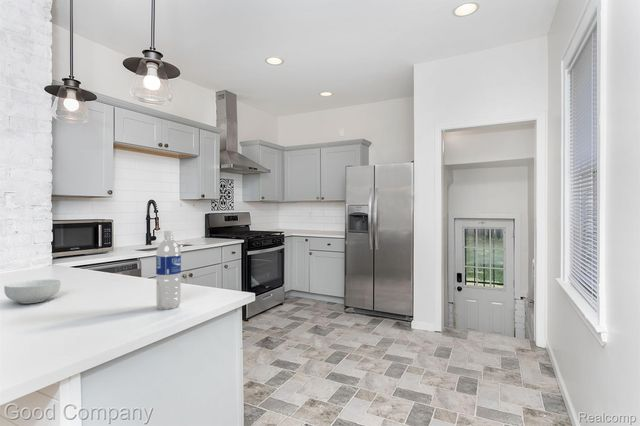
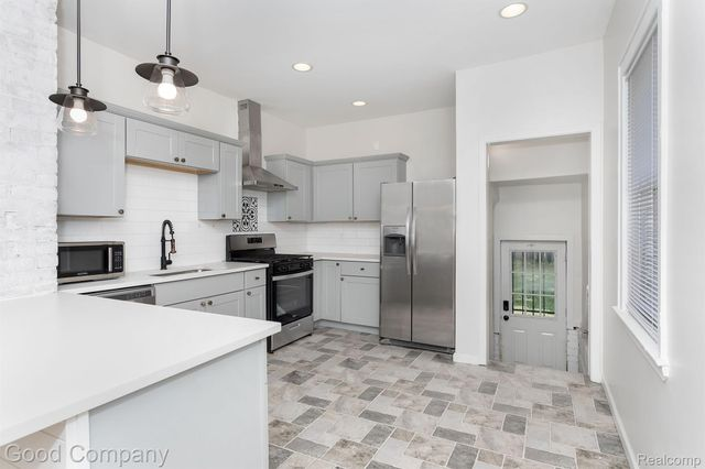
- cereal bowl (33, 291)
- water bottle (168, 269)
